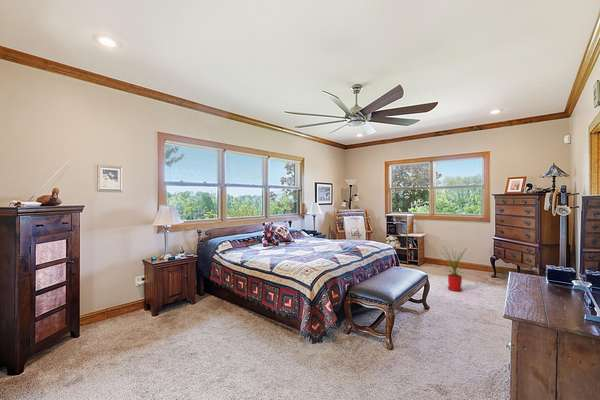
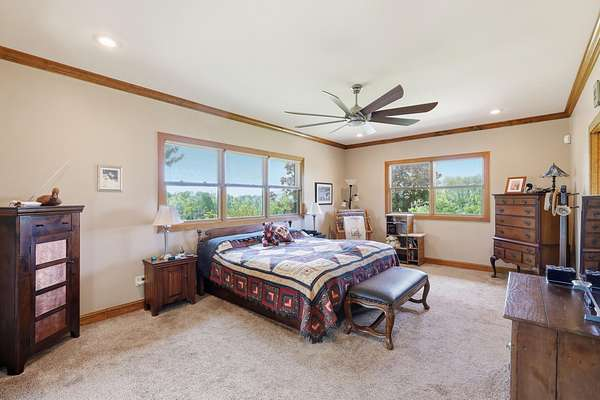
- house plant (454, 266)
